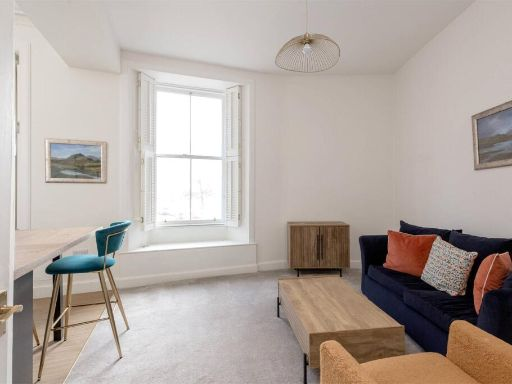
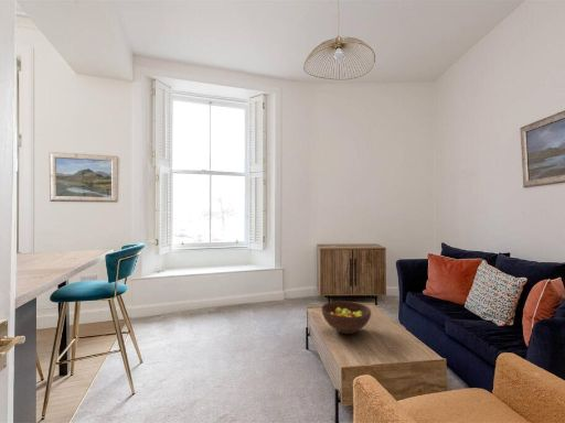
+ fruit bowl (345, 319)
